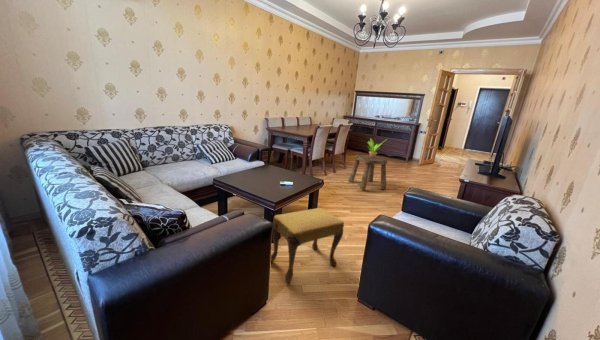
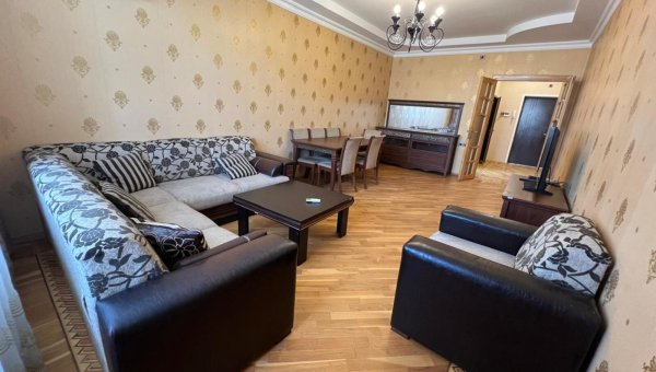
- stool (368, 171)
- potted plant (373, 147)
- footstool (306, 240)
